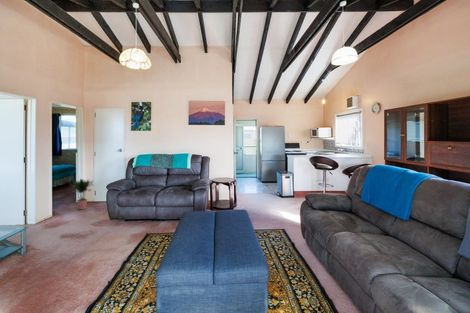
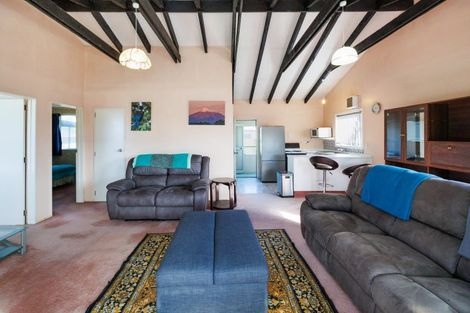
- potted plant (80, 193)
